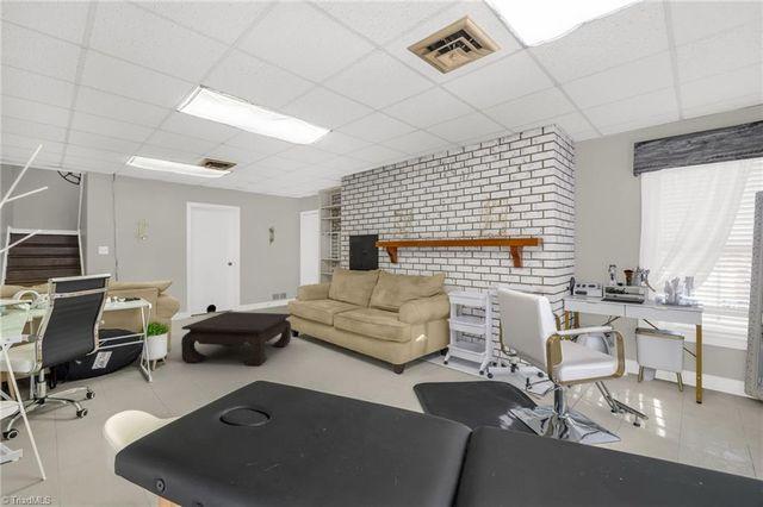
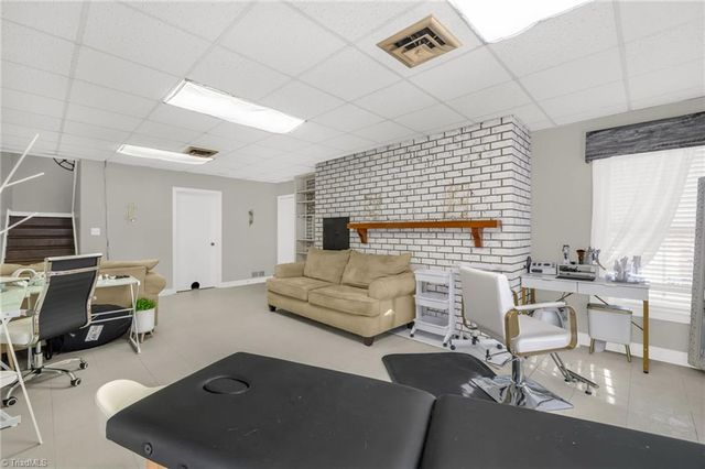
- coffee table (241, 336)
